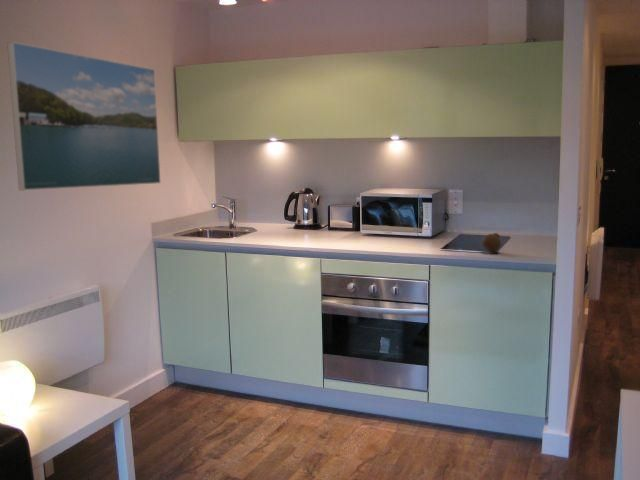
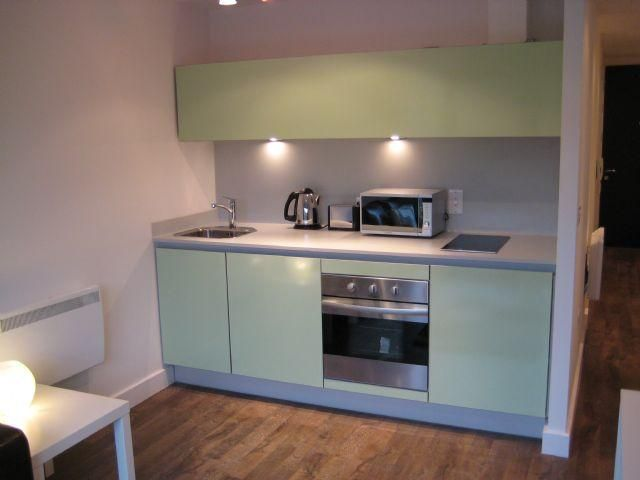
- fruit (491, 242)
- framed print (94, 122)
